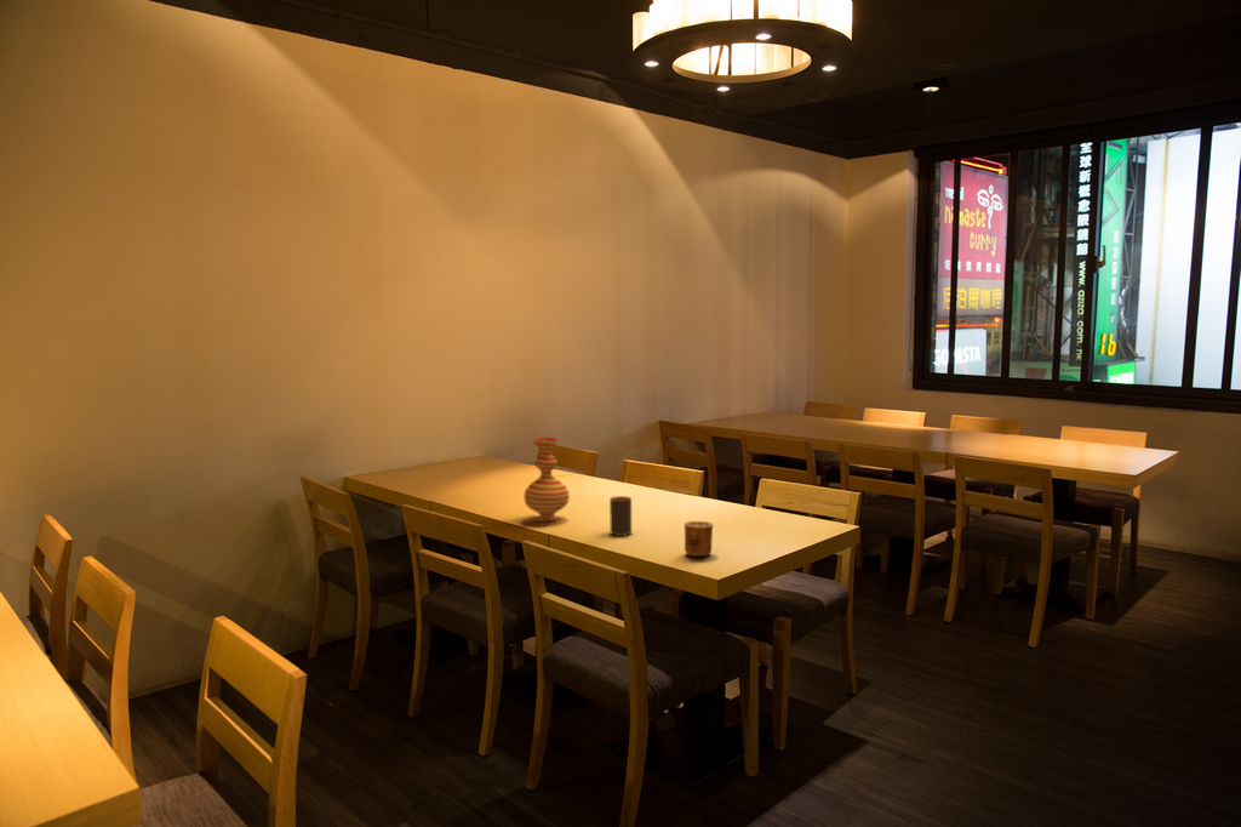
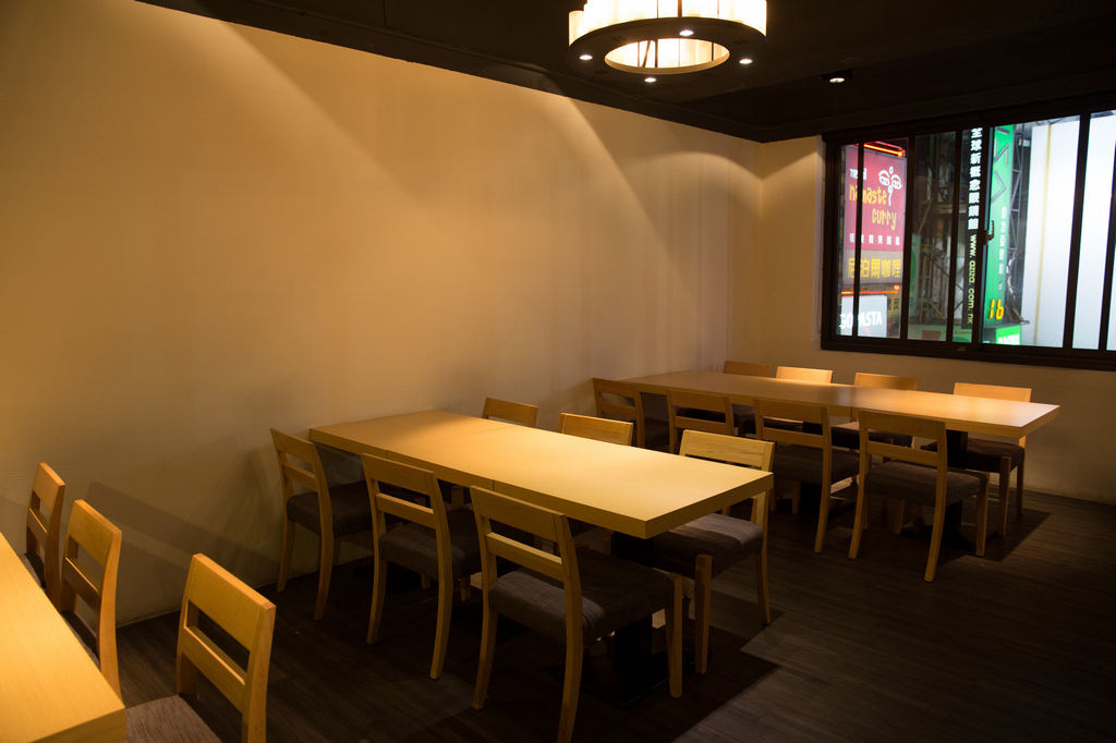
- cup (620, 515)
- vase (545, 479)
- cup (698, 538)
